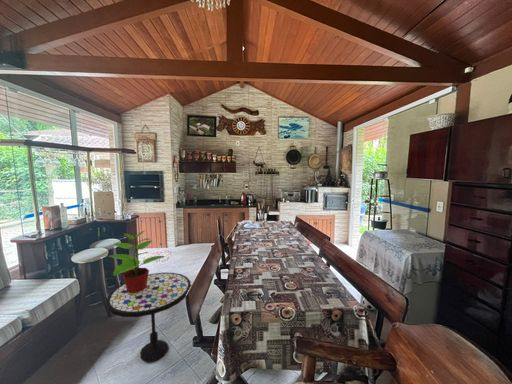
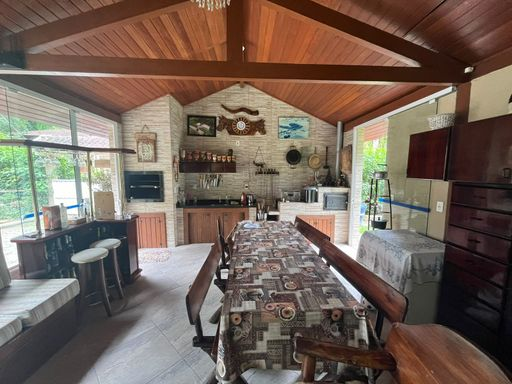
- potted plant (137, 259)
- side table (153, 320)
